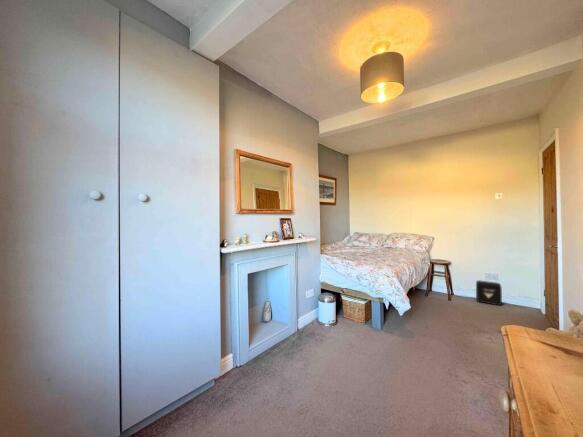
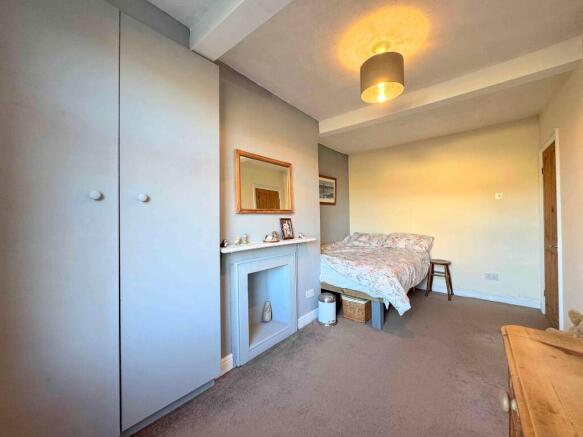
- air purifier (488, 292)
